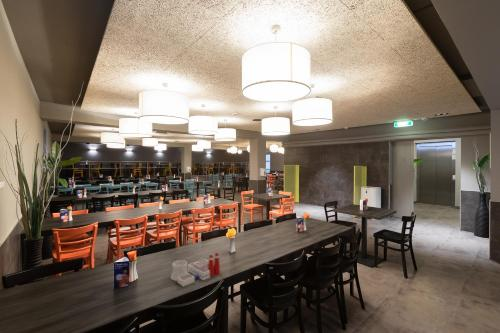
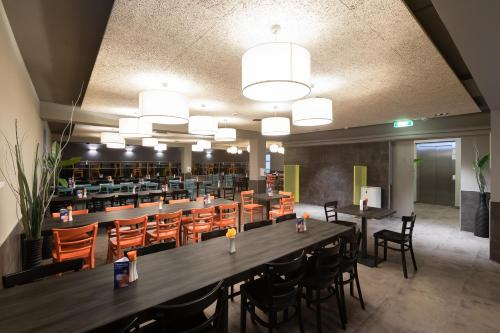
- architectural model (196, 264)
